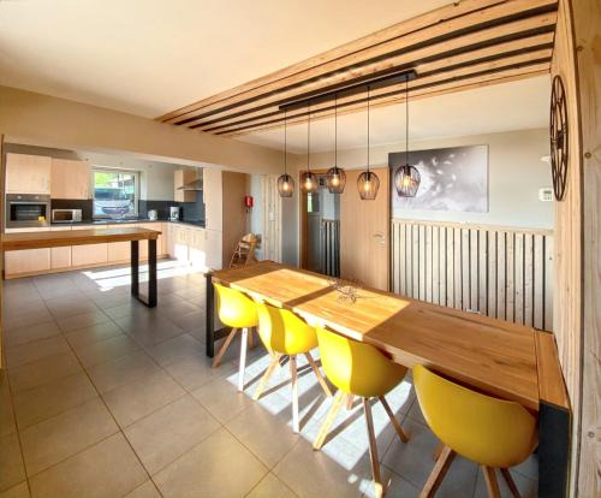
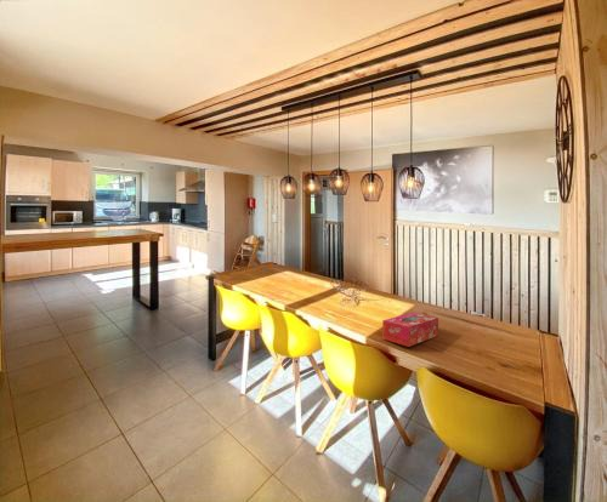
+ tissue box (410, 327)
